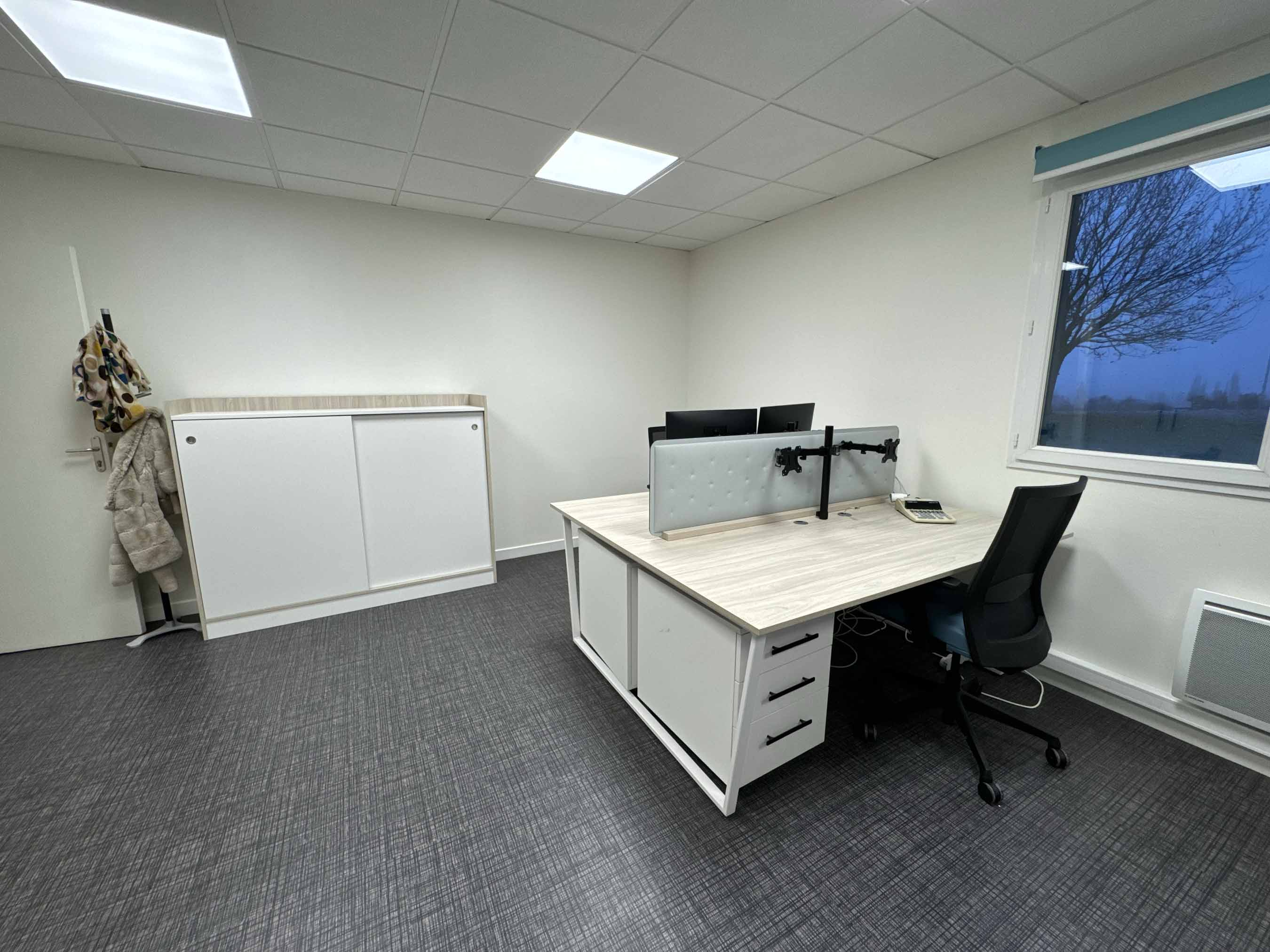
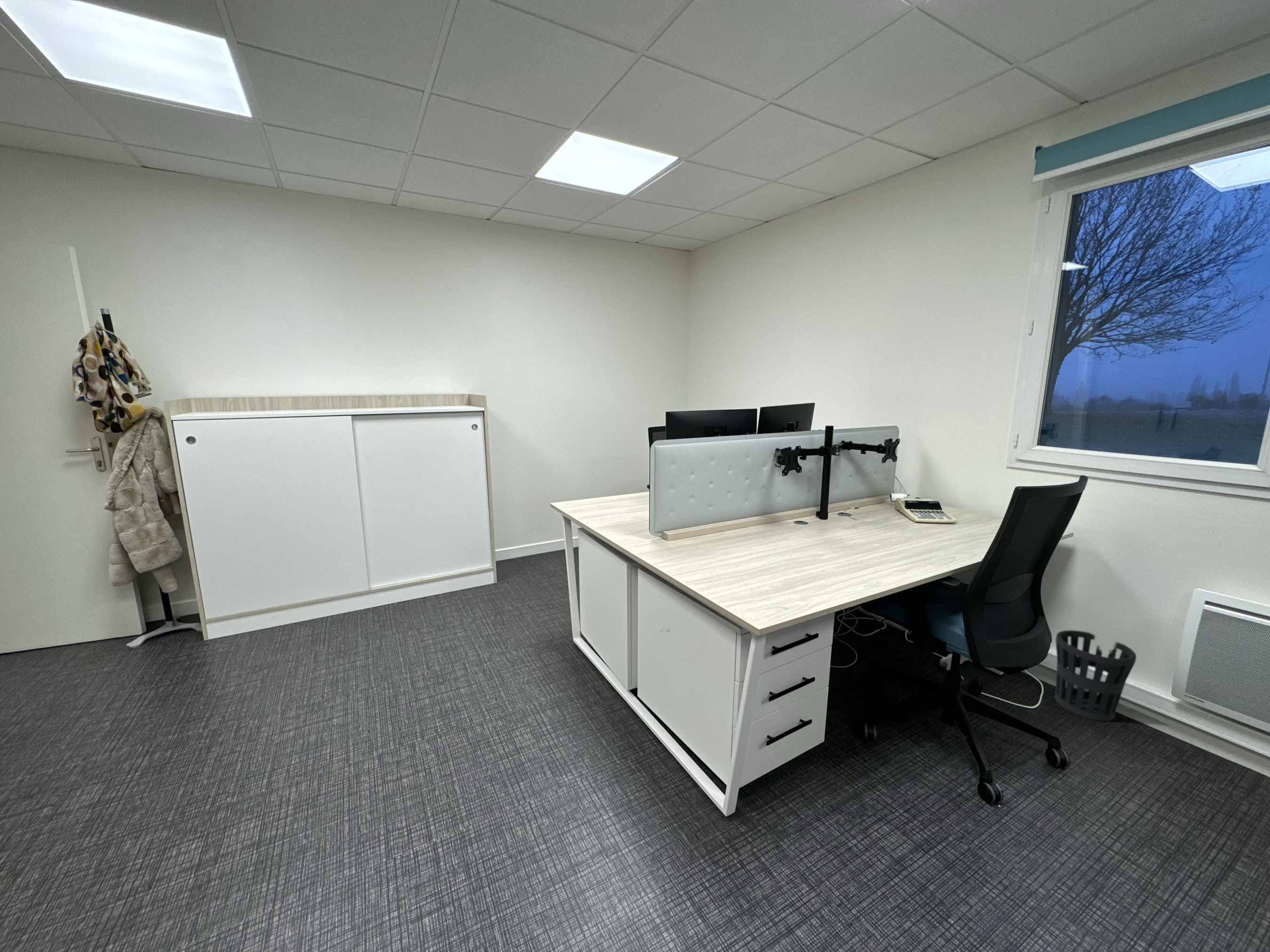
+ wastebasket (1087, 675)
